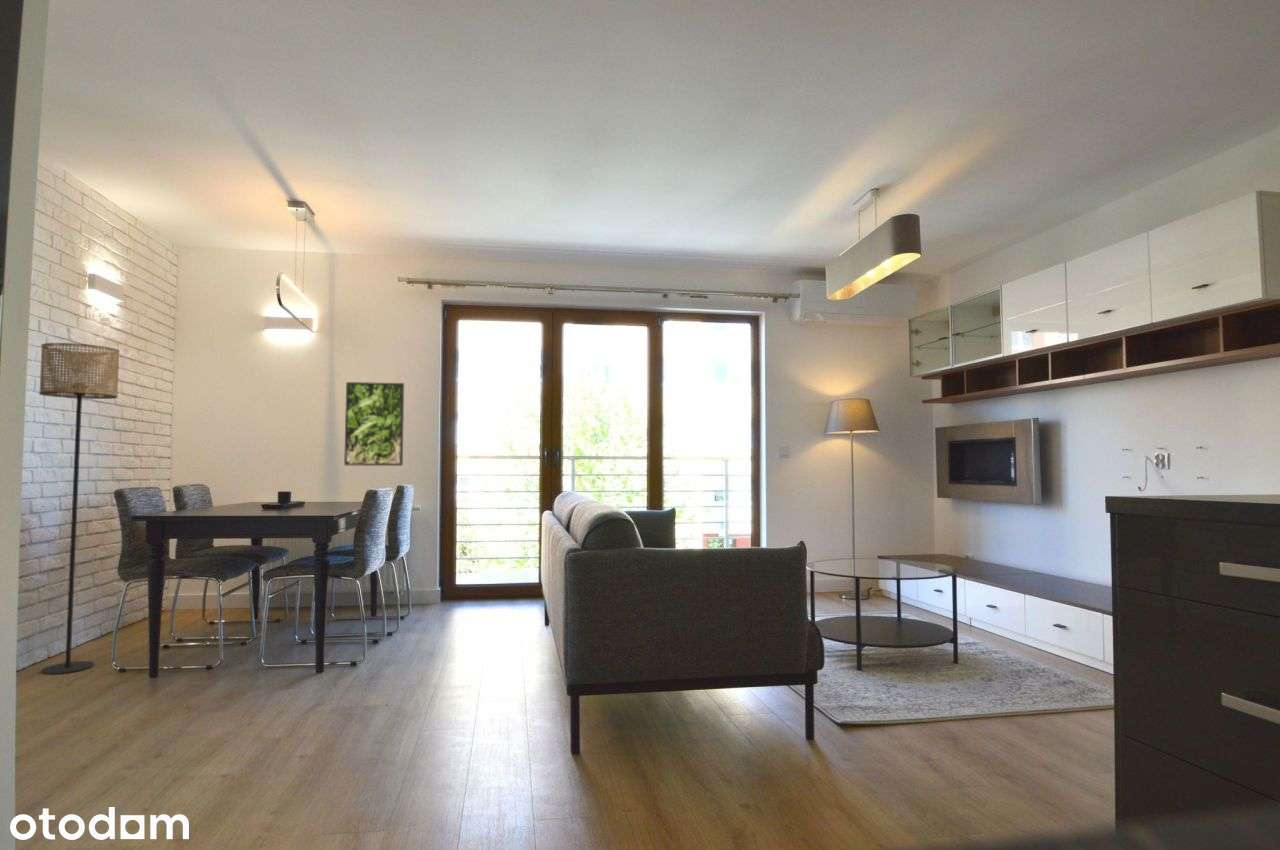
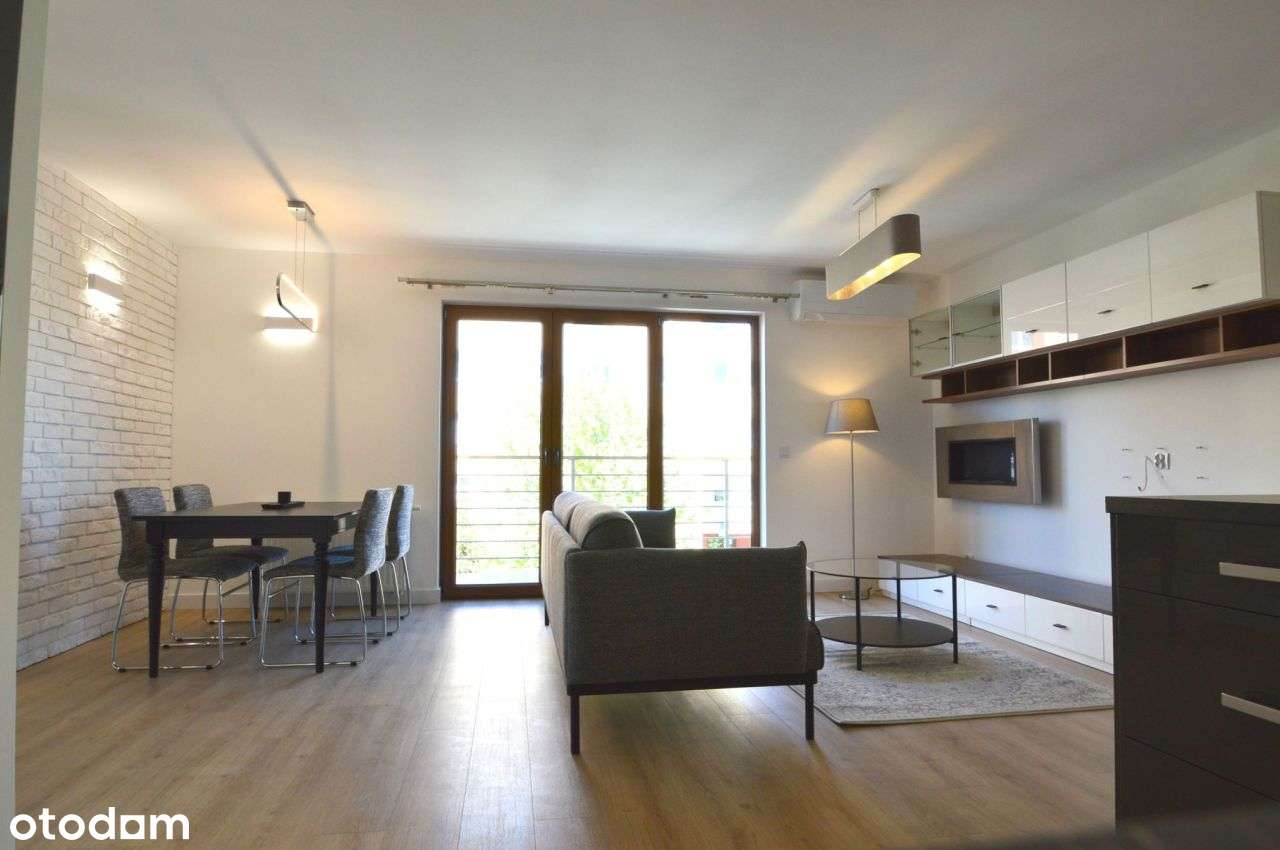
- floor lamp (74, 506)
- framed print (374, 423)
